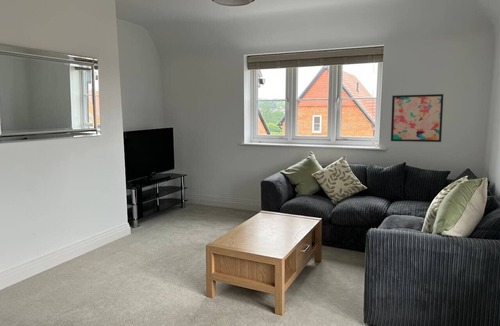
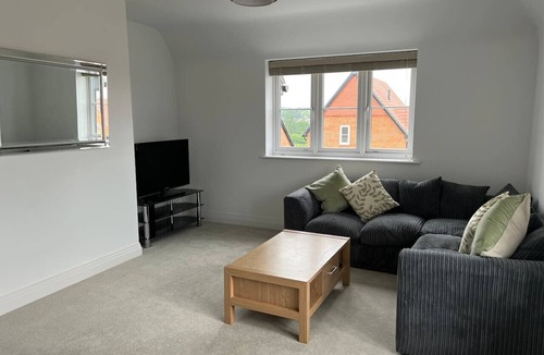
- wall art (416, 118)
